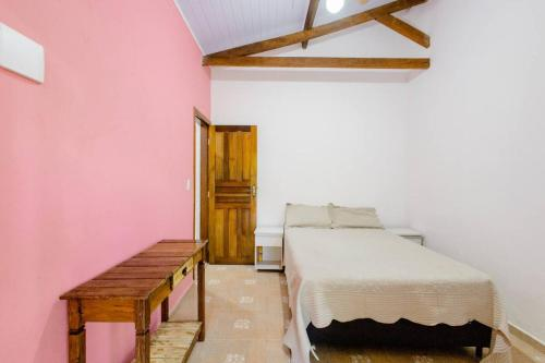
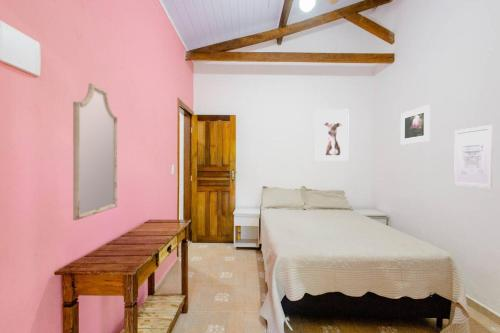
+ home mirror (98, 150)
+ wall art (472, 157)
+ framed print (332, 135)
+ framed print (414, 126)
